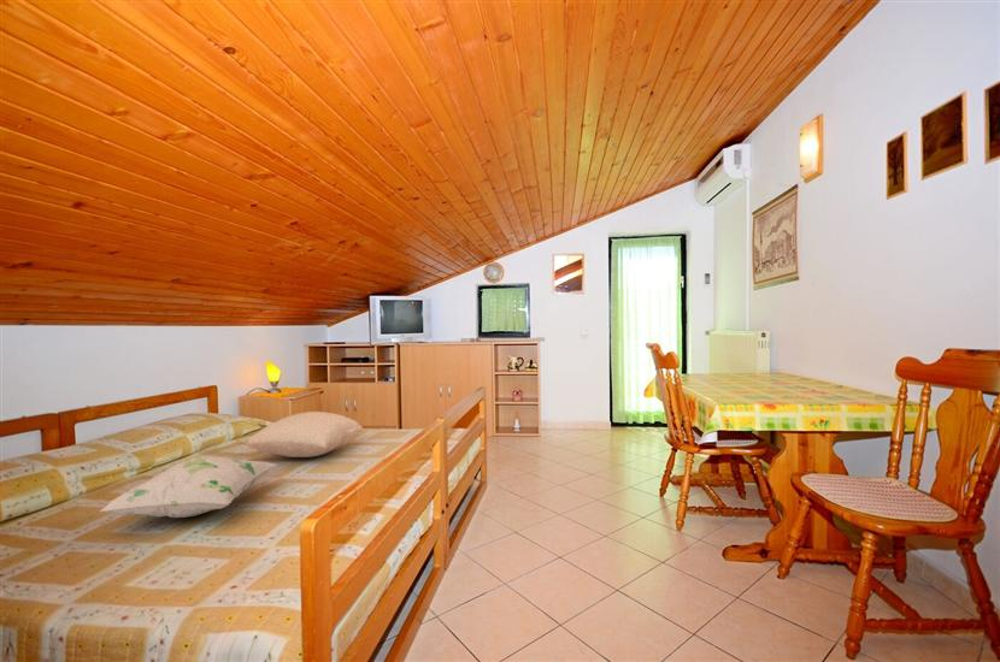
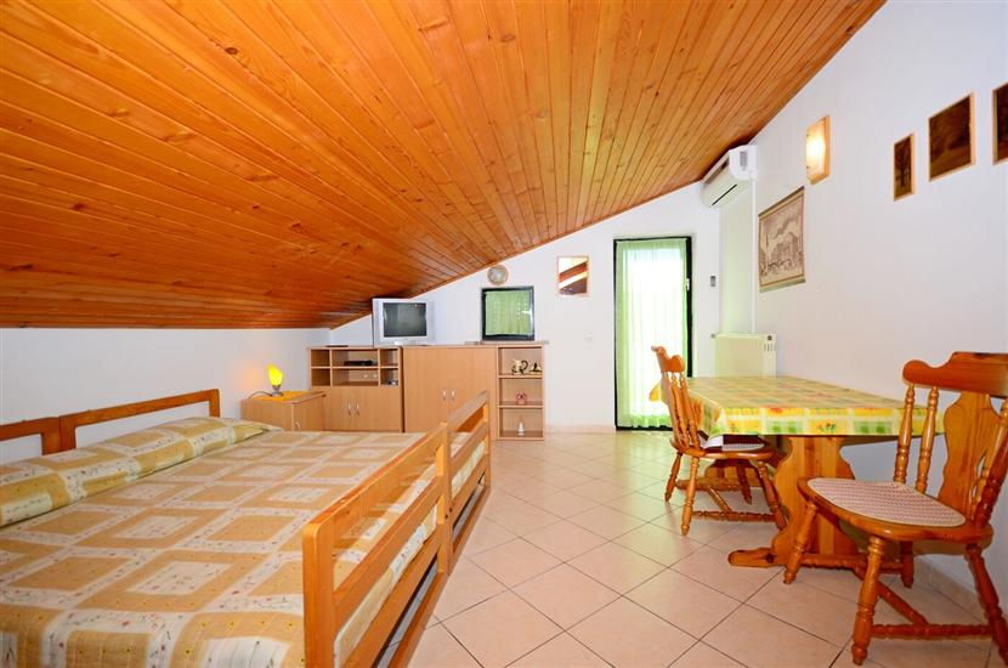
- pillow (308, 432)
- decorative pillow (196, 484)
